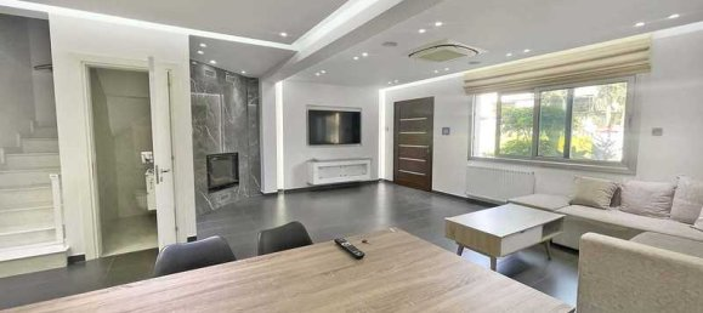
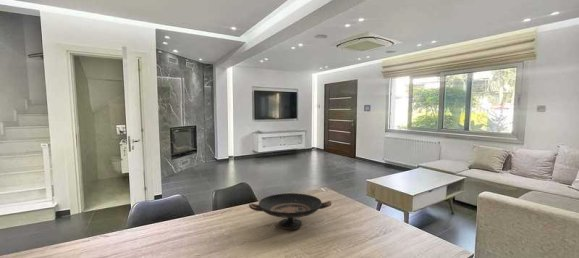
+ decorative bowl (290, 212)
